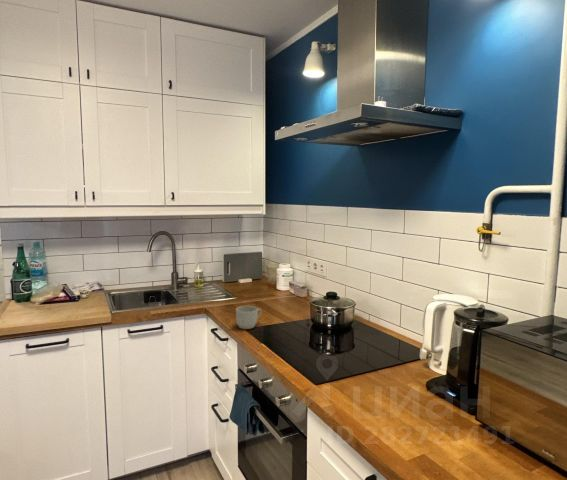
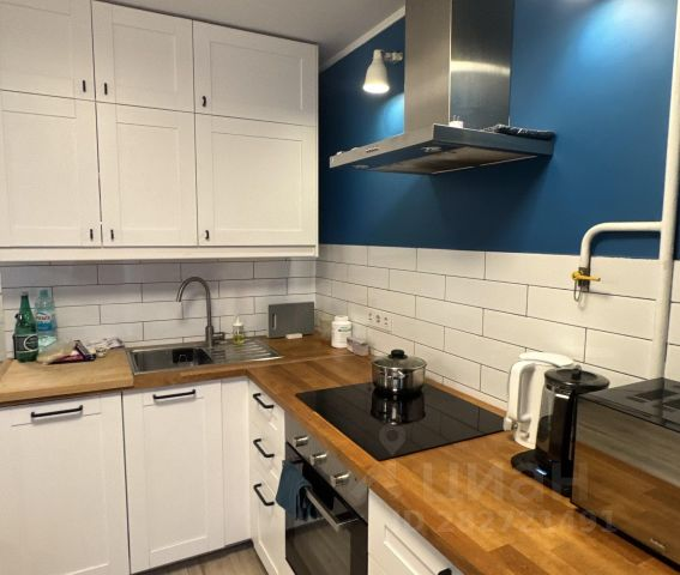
- mug (249, 317)
